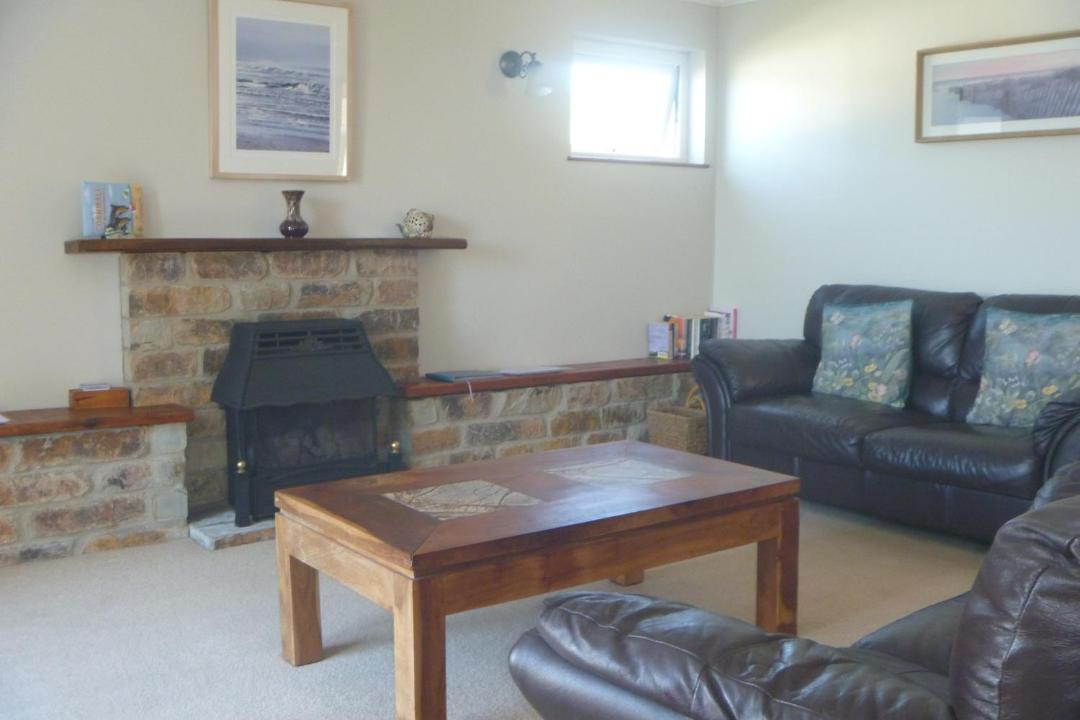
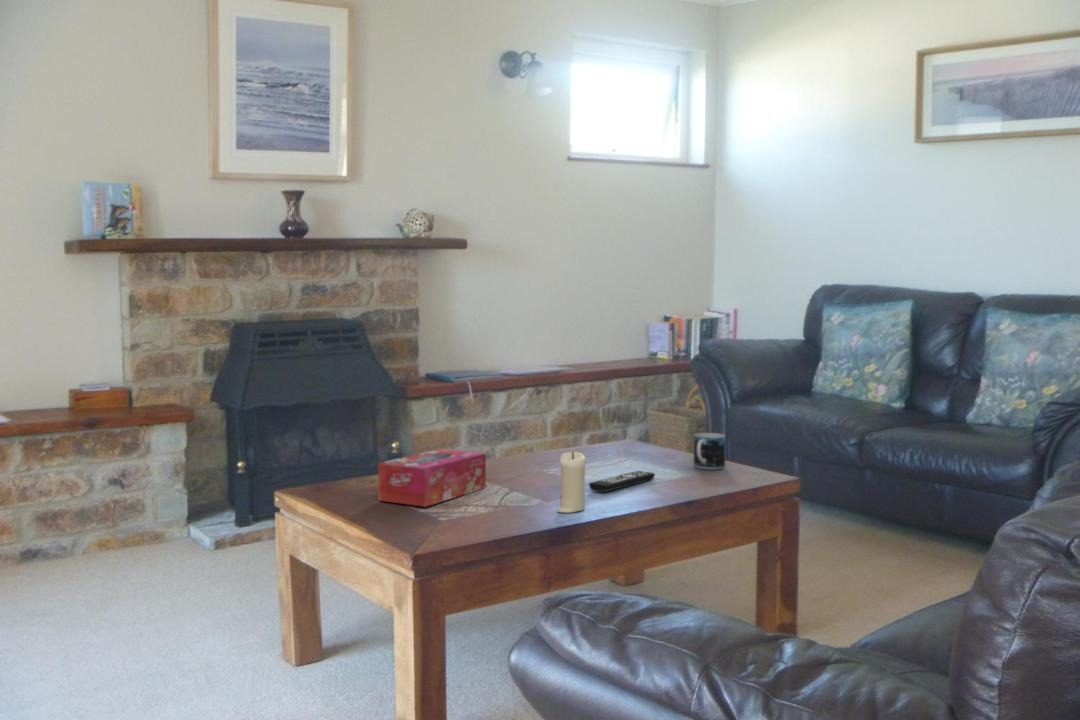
+ remote control (622, 481)
+ mug (706, 451)
+ candle (571, 480)
+ tissue box (433, 476)
